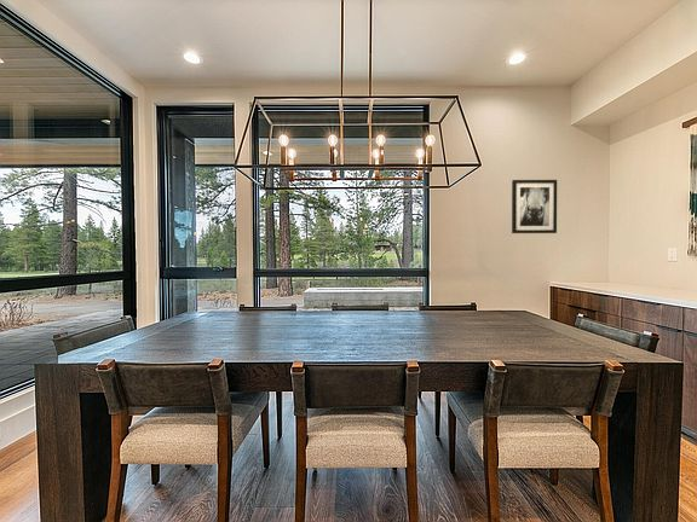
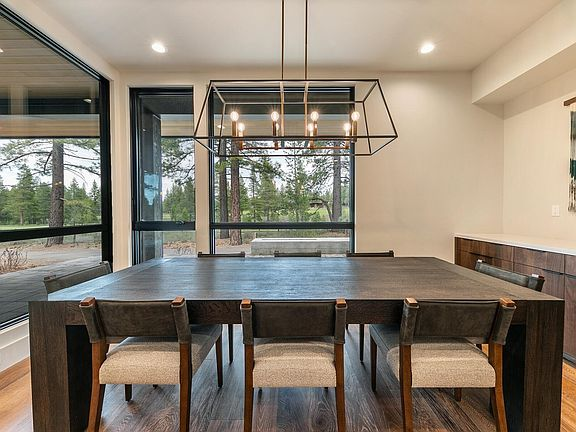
- wall art (534, 207)
